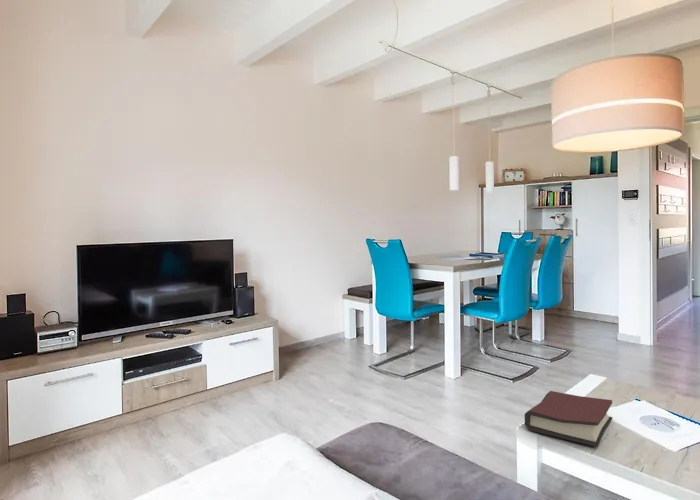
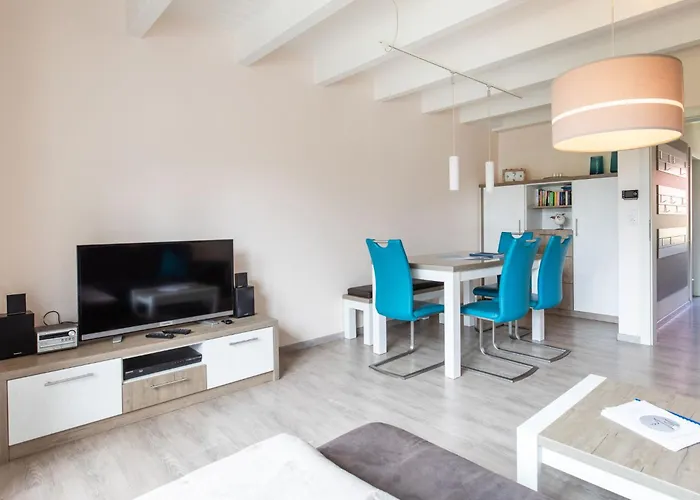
- hardback book (569, 413)
